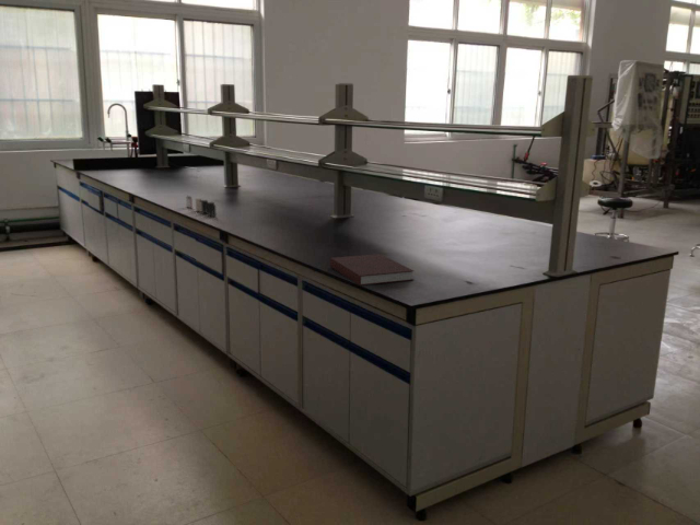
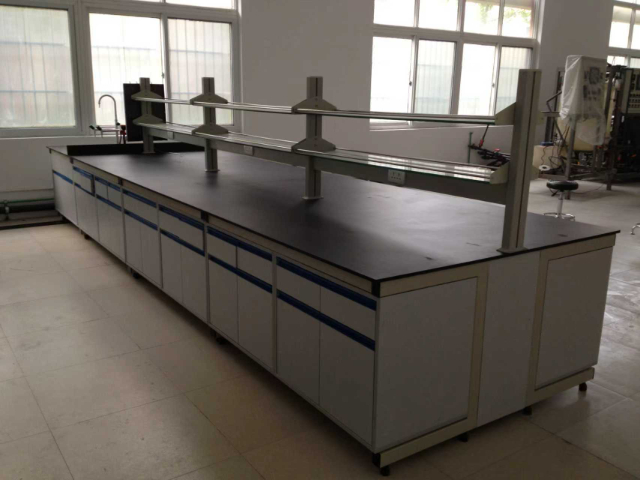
- notebook (370, 268)
- bottle (200, 205)
